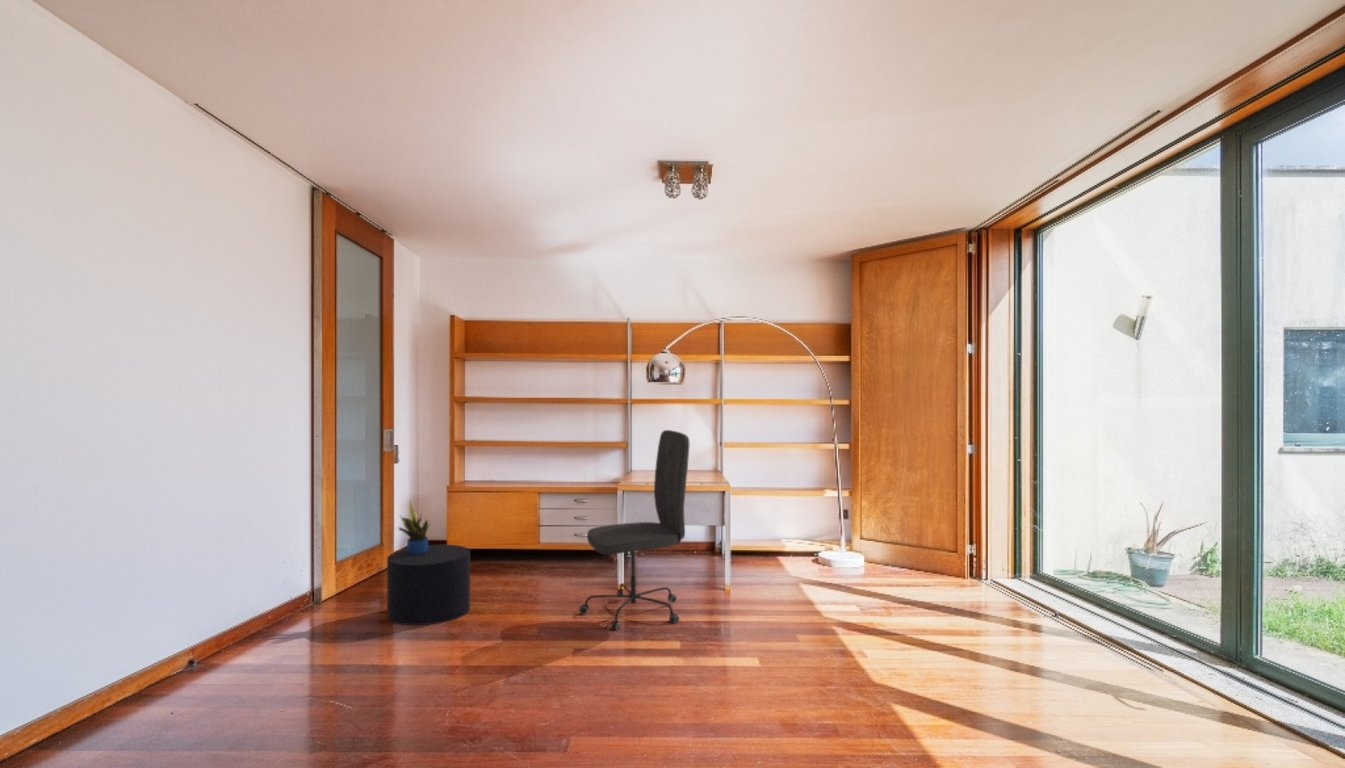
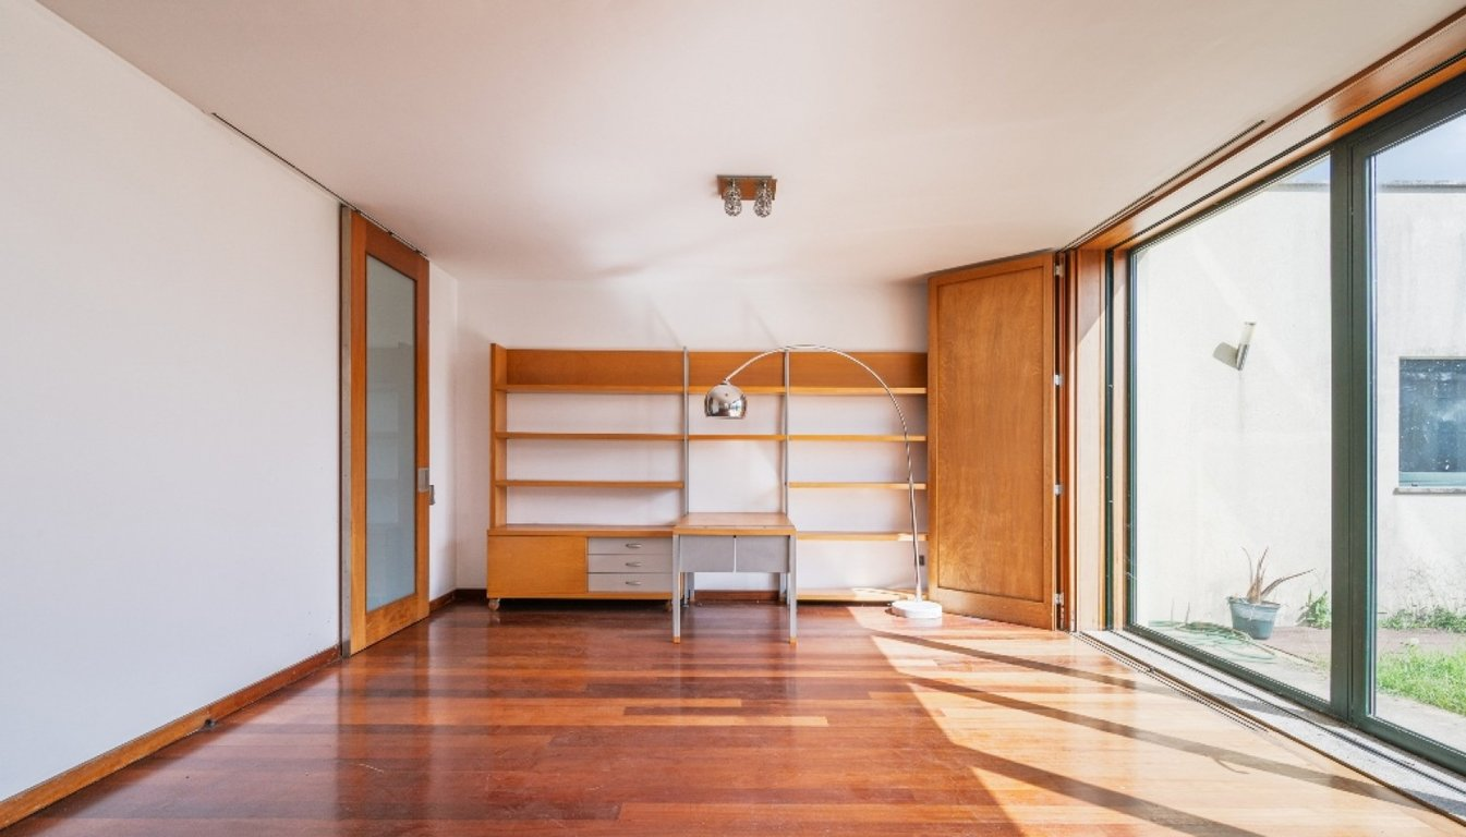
- potted plant (412, 525)
- stool (429, 583)
- office chair (638, 522)
